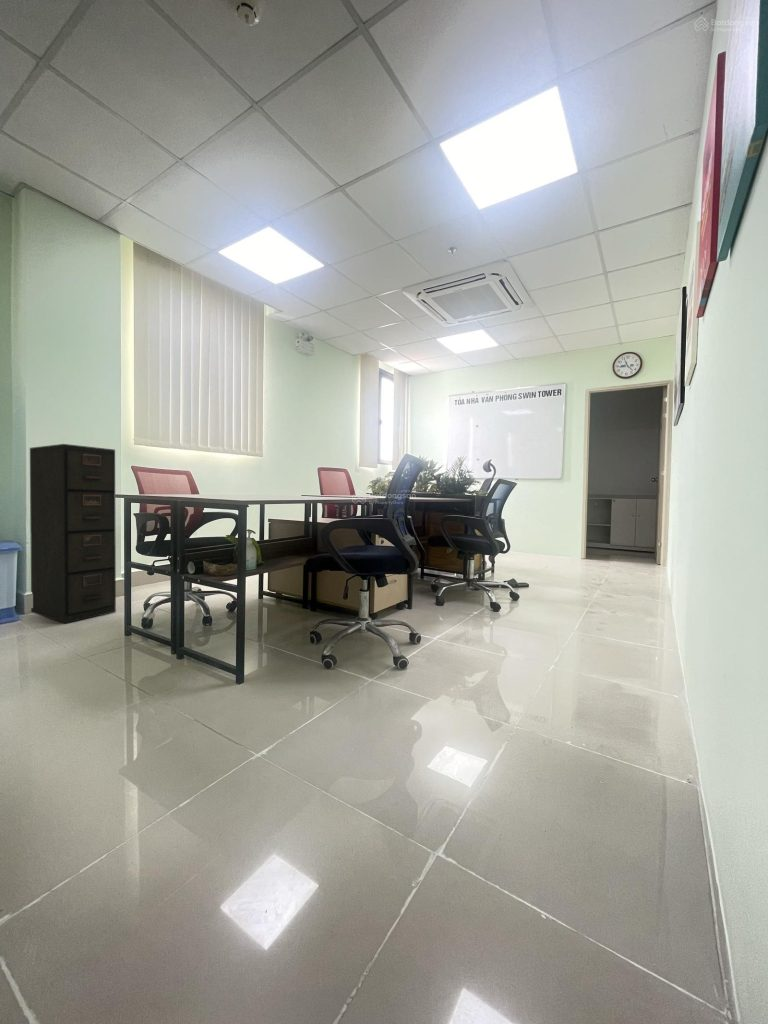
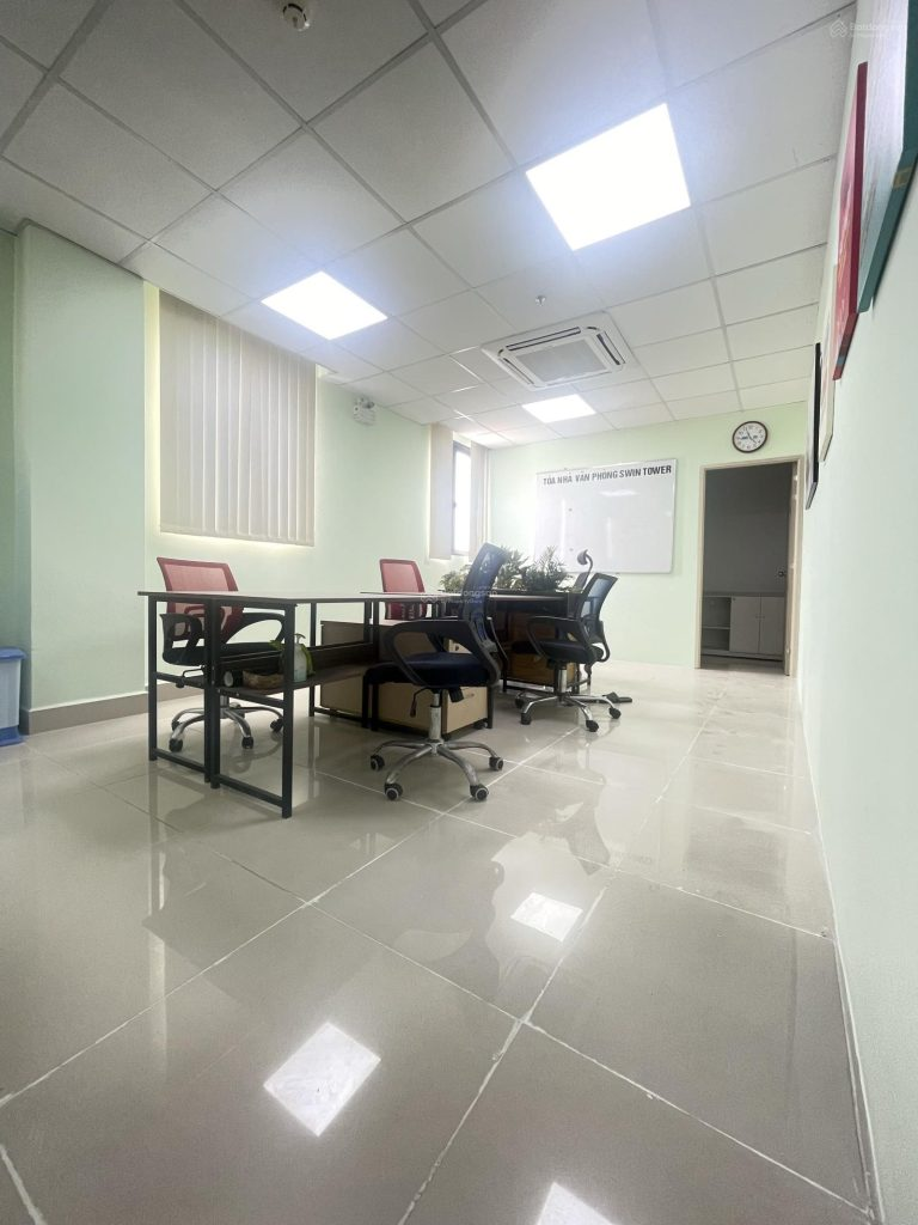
- filing cabinet (74, 531)
